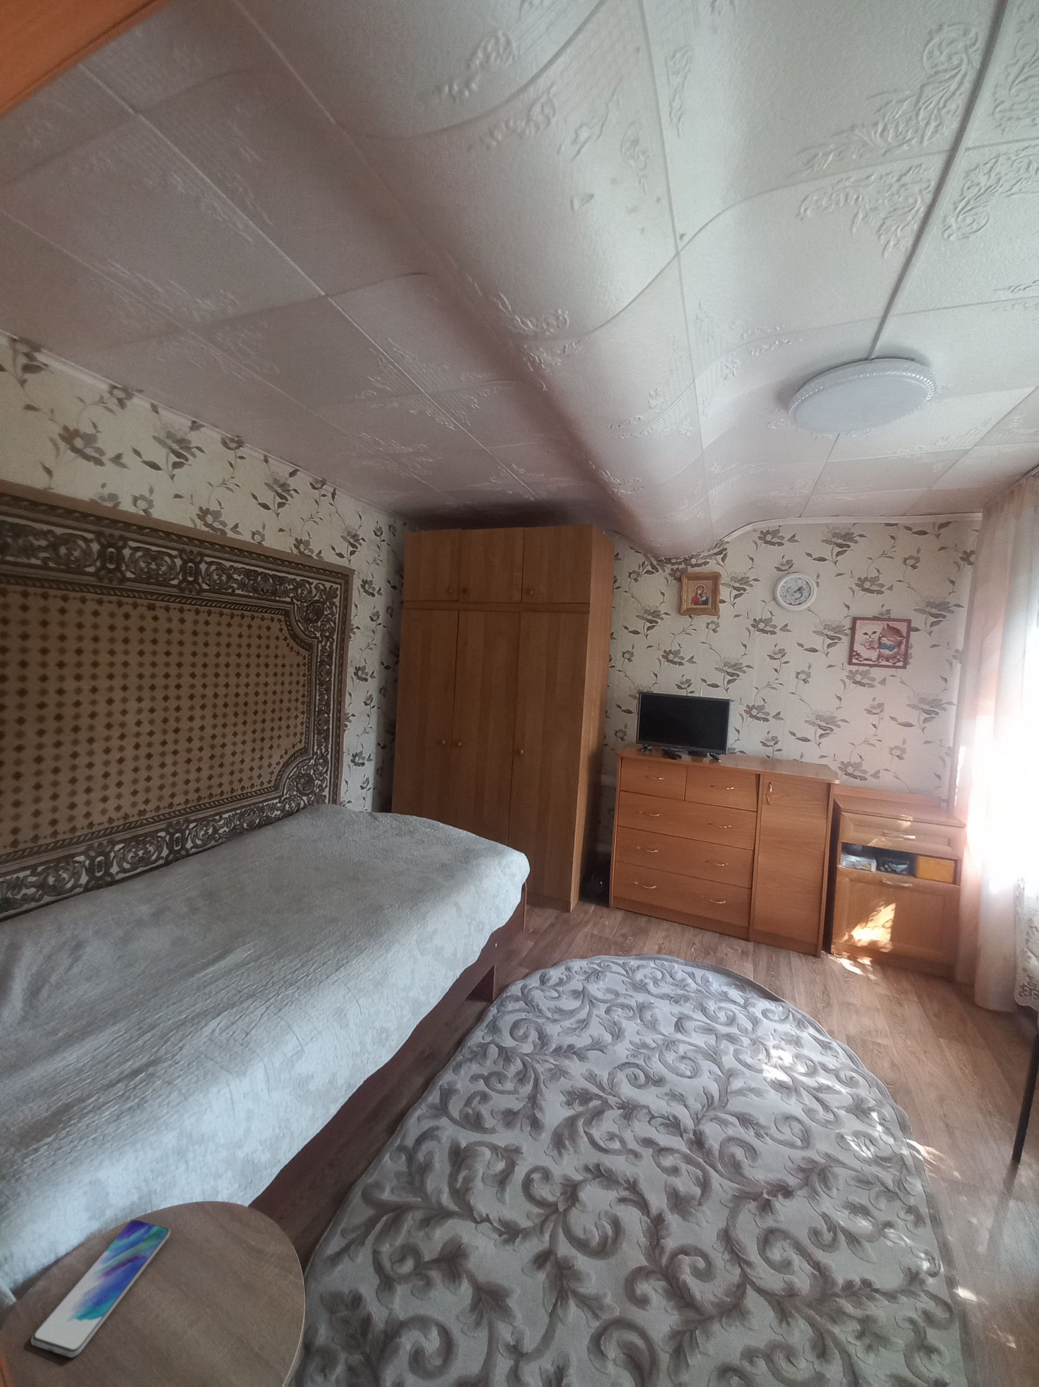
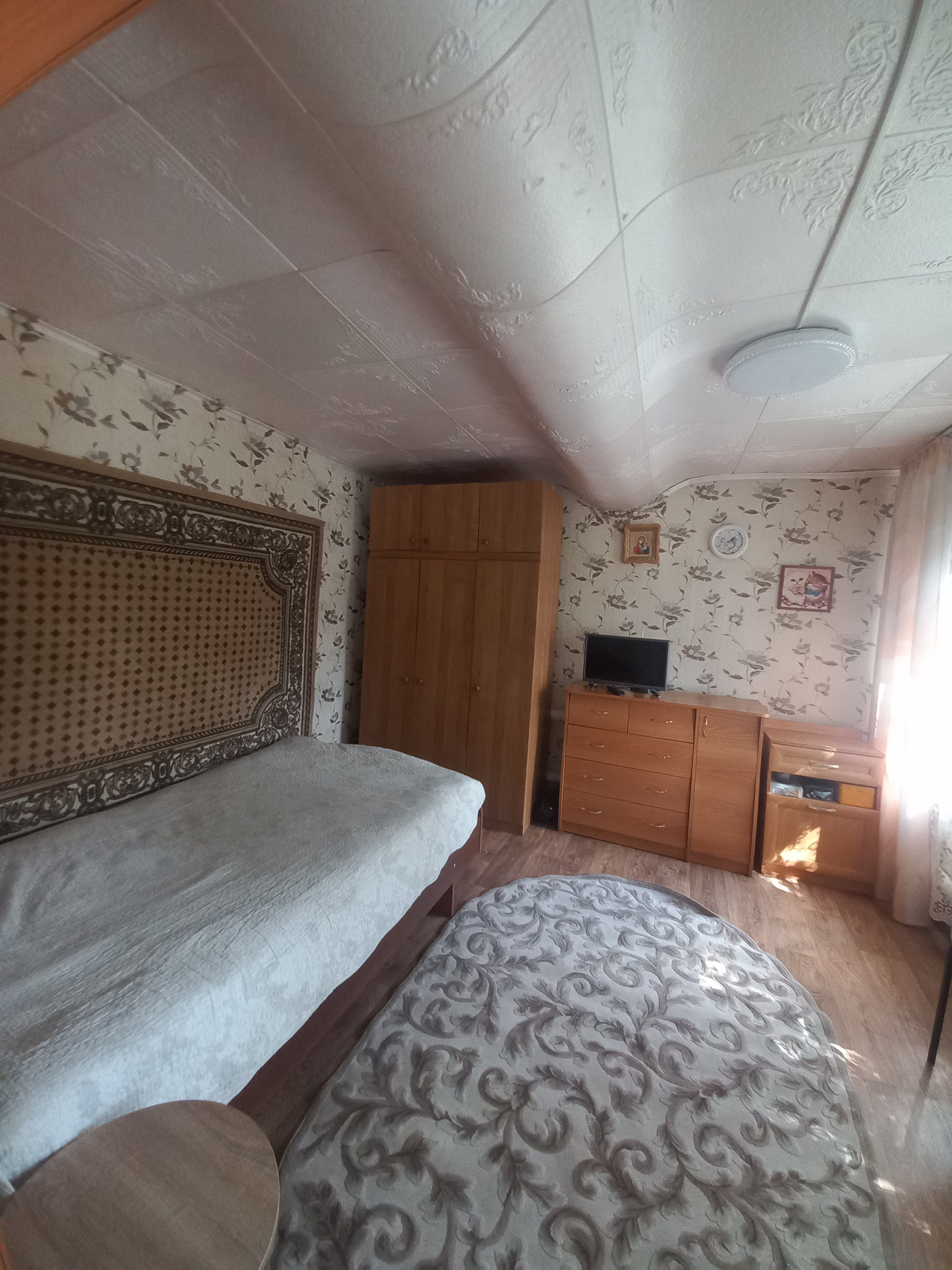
- smartphone (107, 1281)
